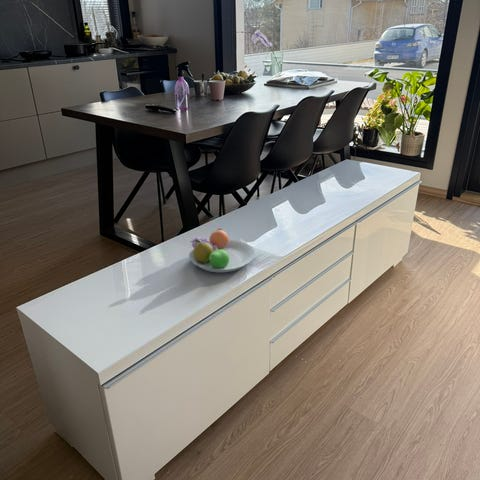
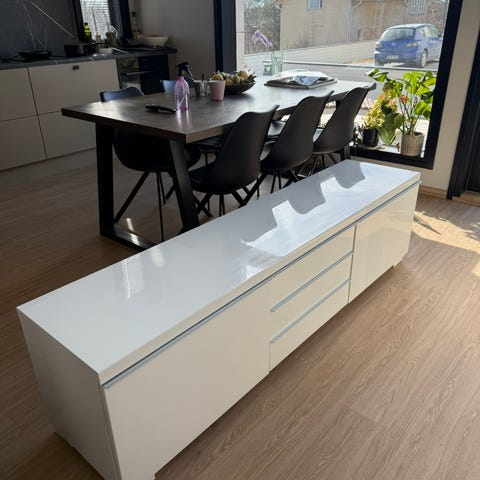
- fruit bowl (219, 249)
